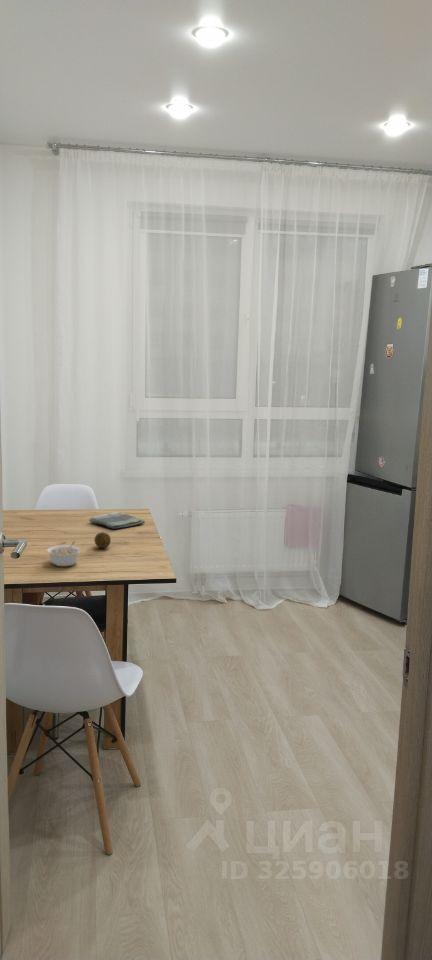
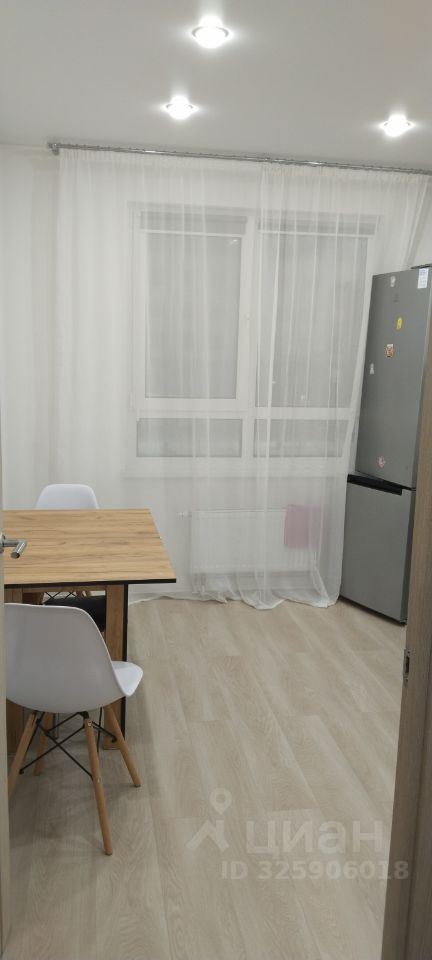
- dish towel (117, 519)
- fruit (102, 540)
- legume (63, 554)
